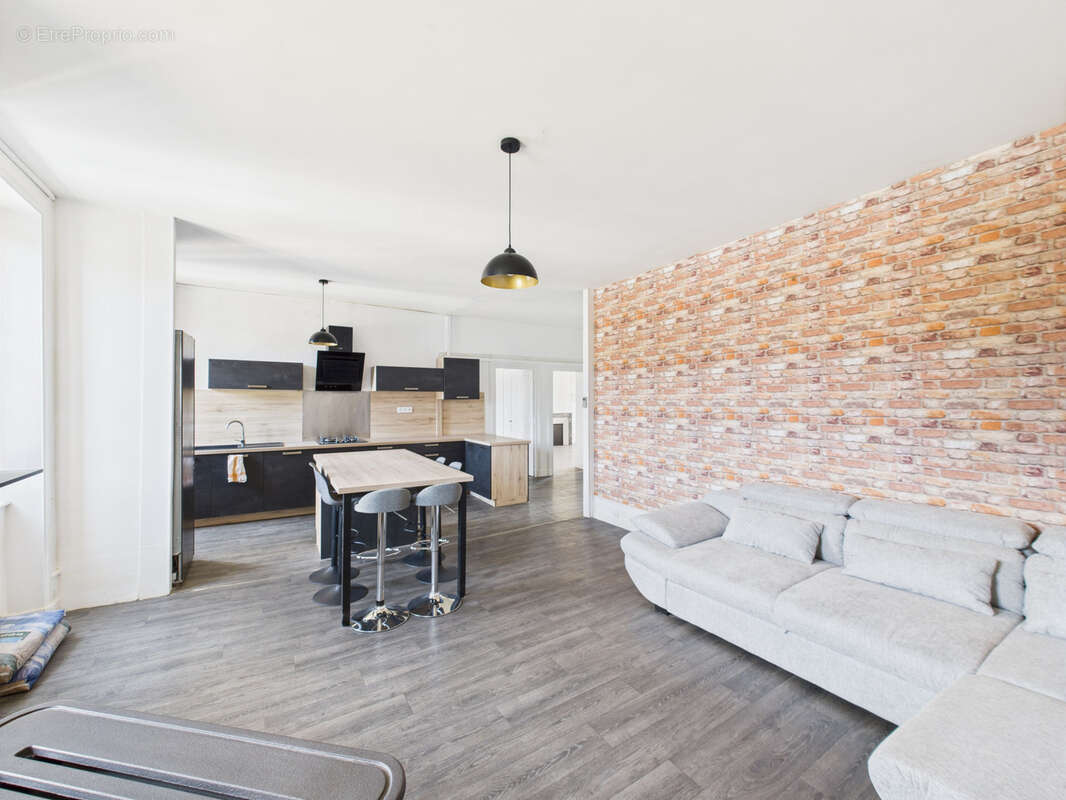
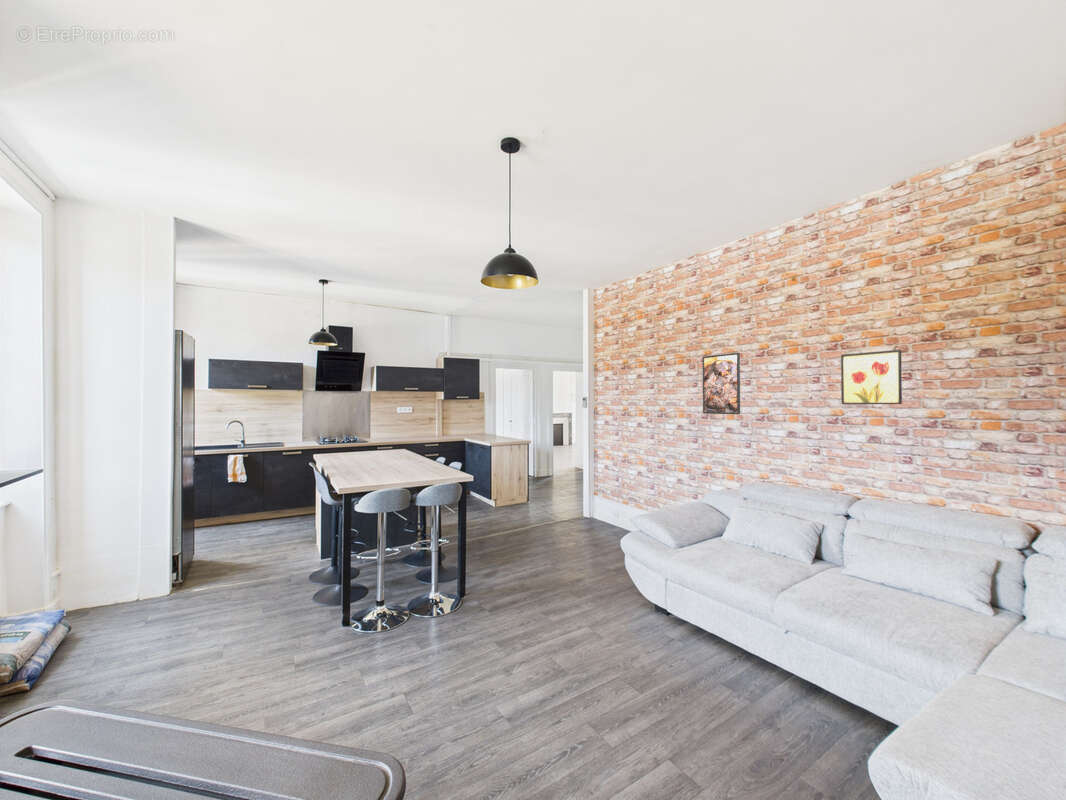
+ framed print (720, 384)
+ wall art (870, 378)
